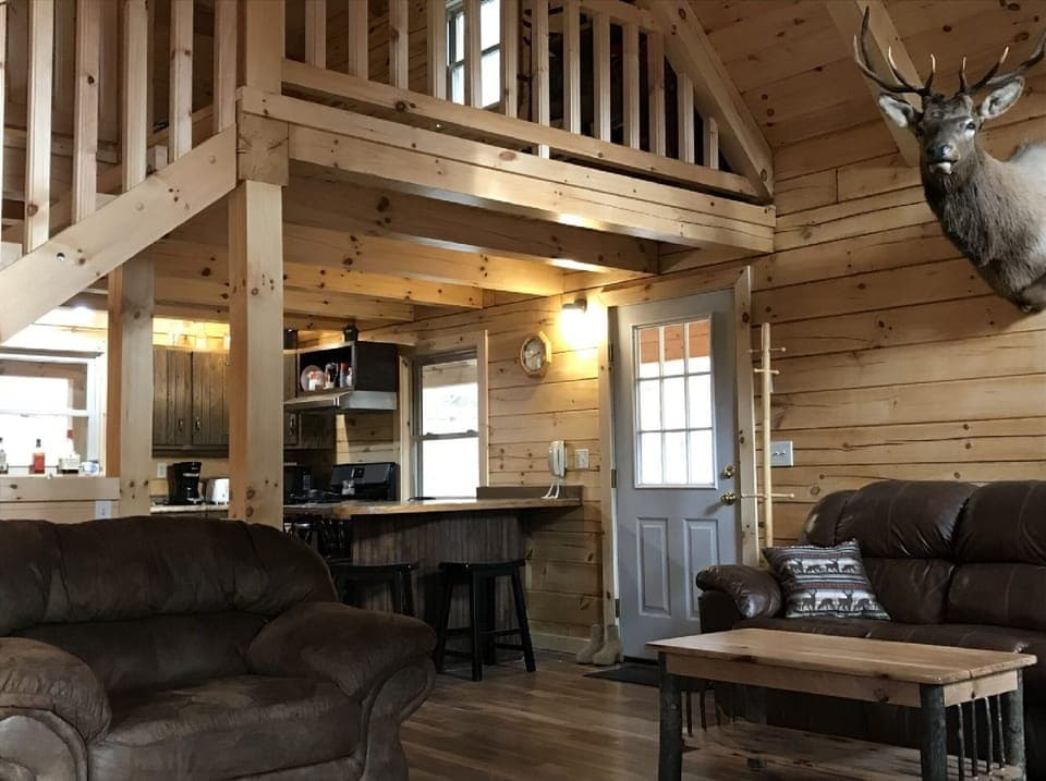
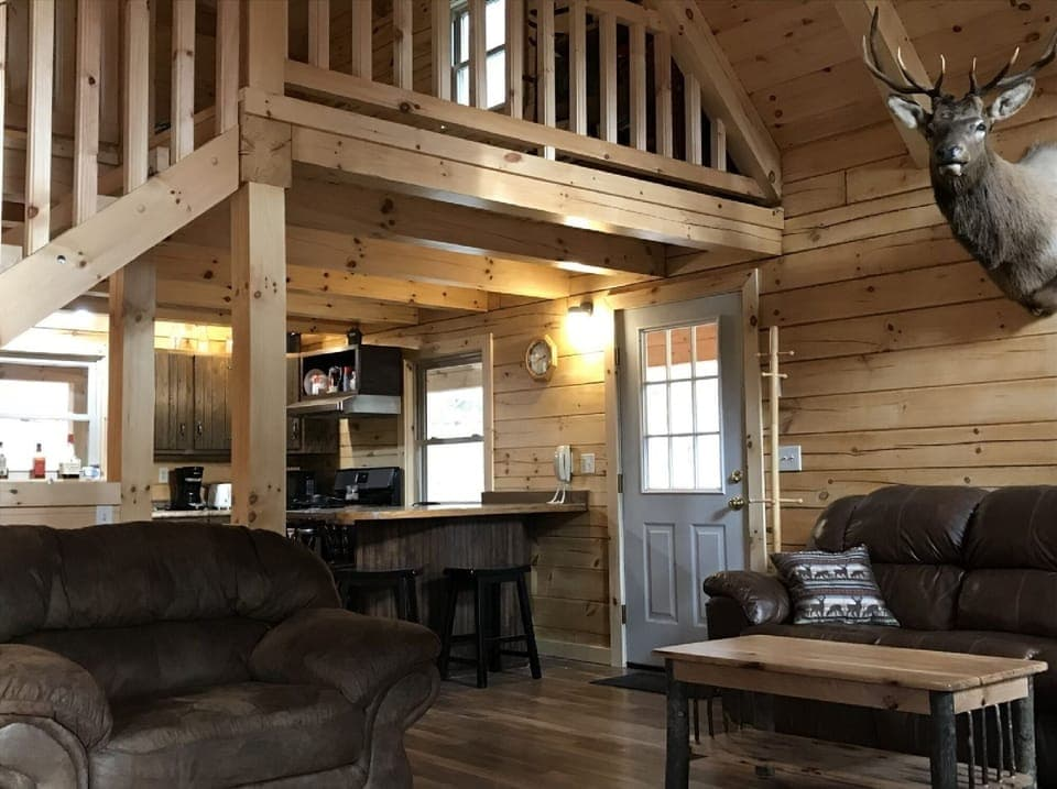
- boots (599, 643)
